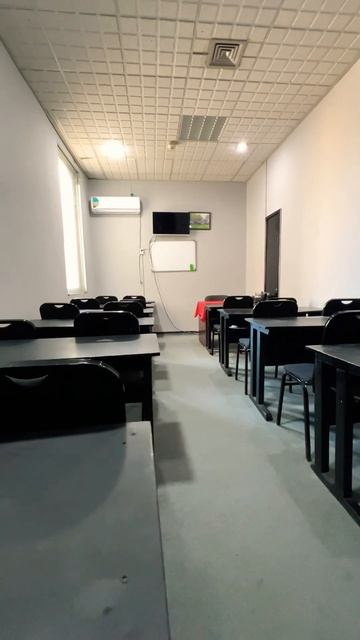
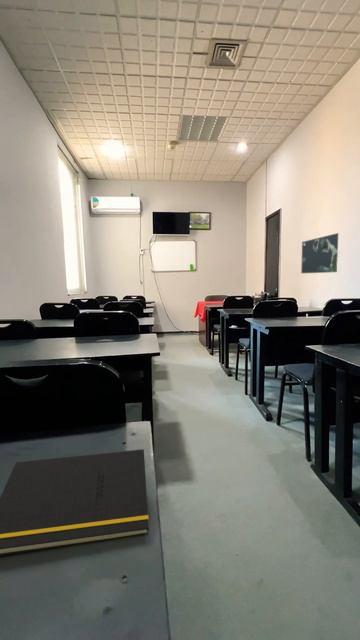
+ notepad (75, 494)
+ map (318, 255)
